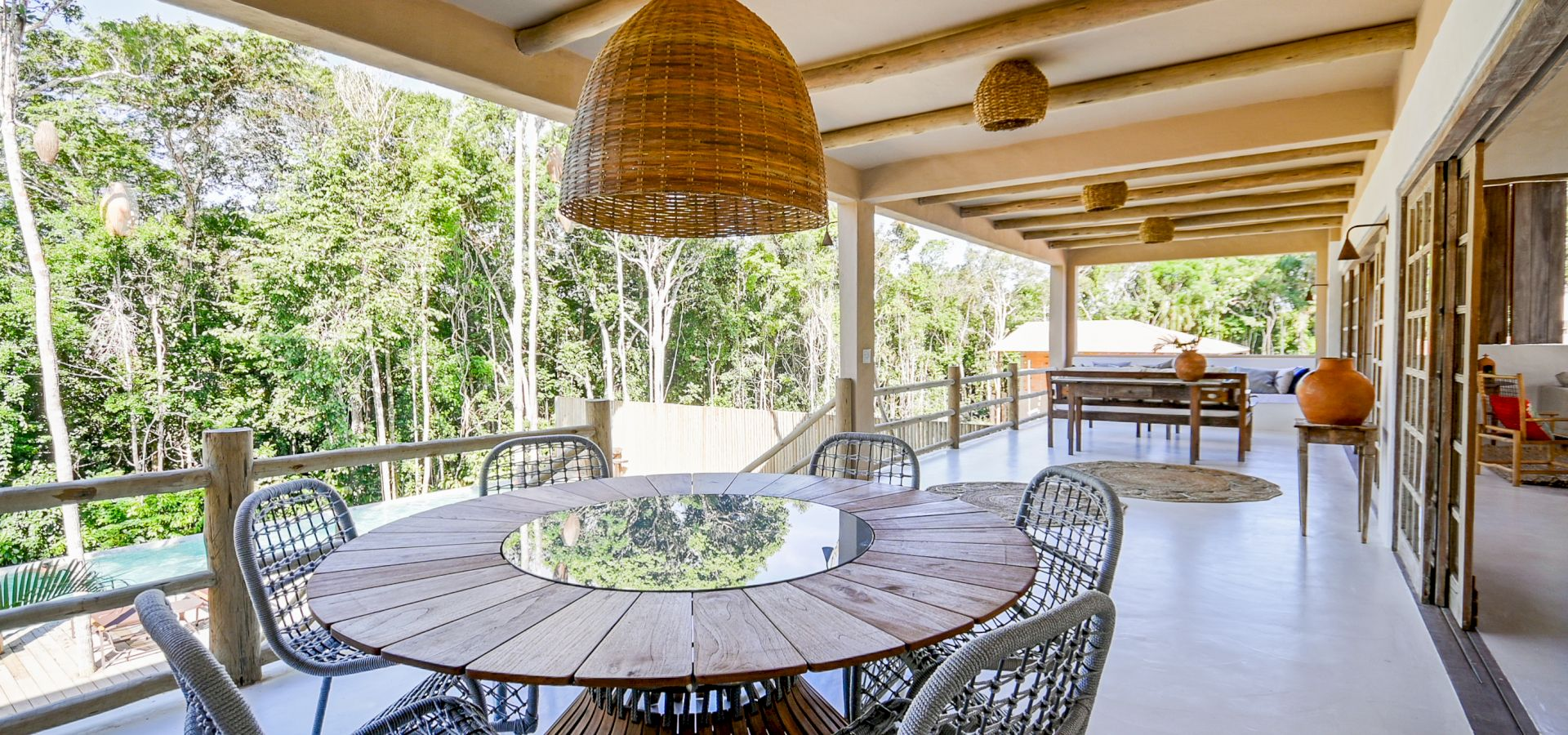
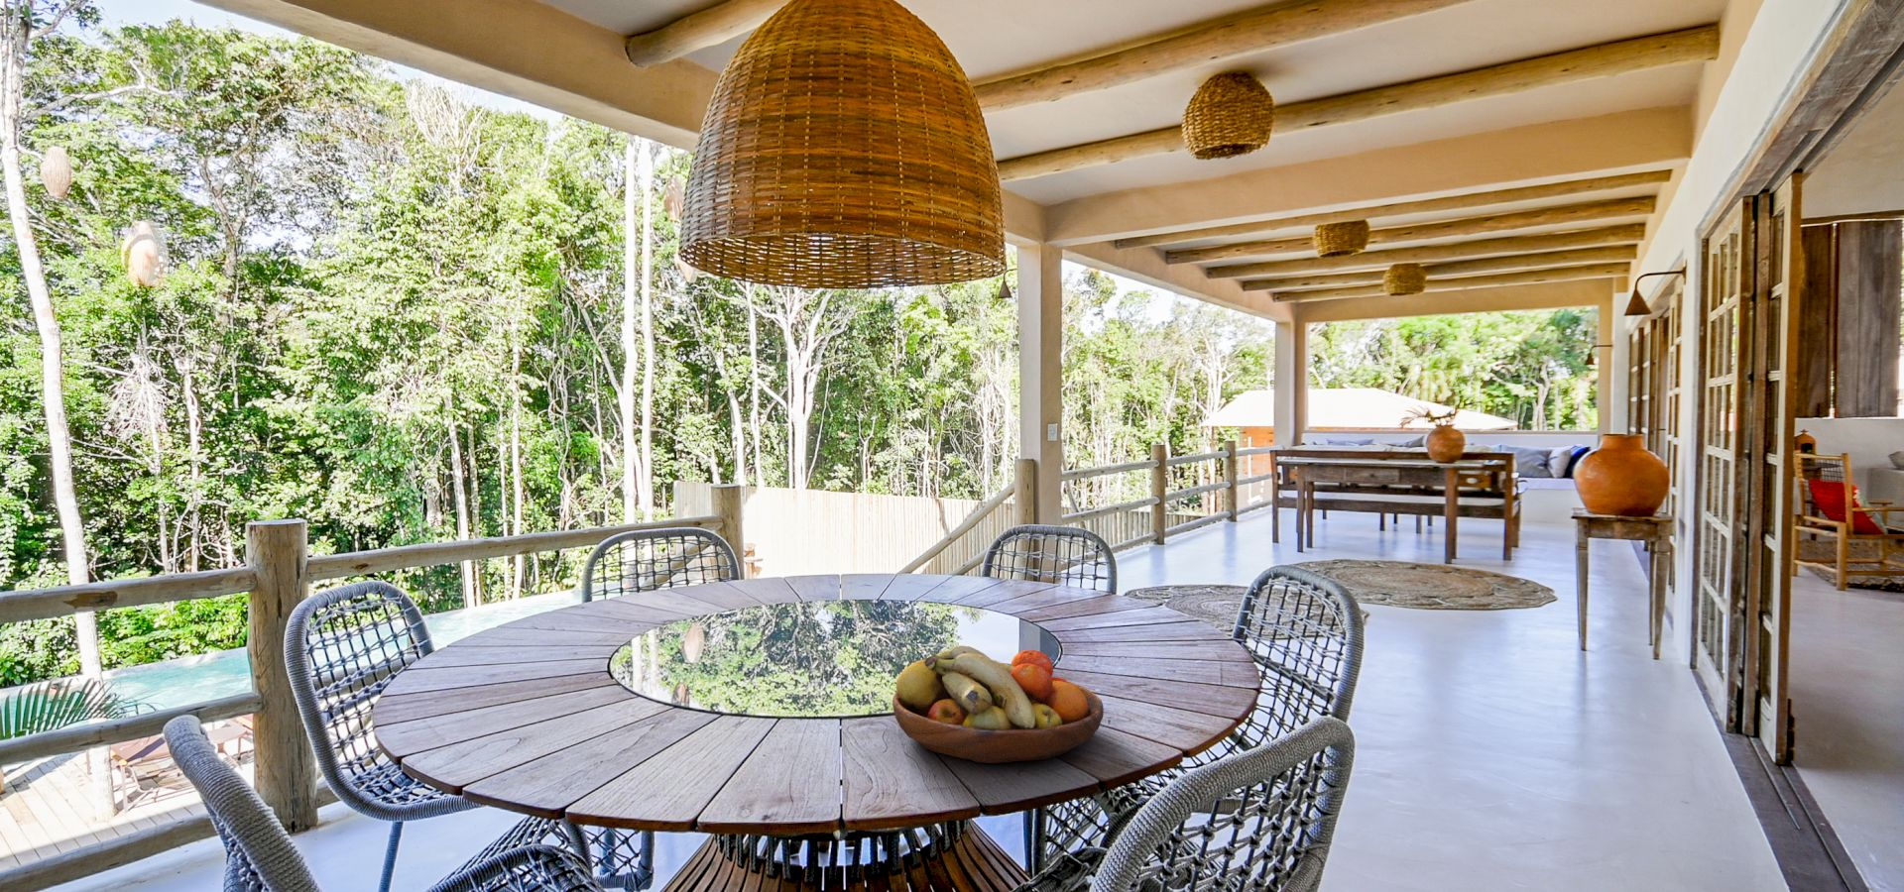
+ fruit bowl (998, 689)
